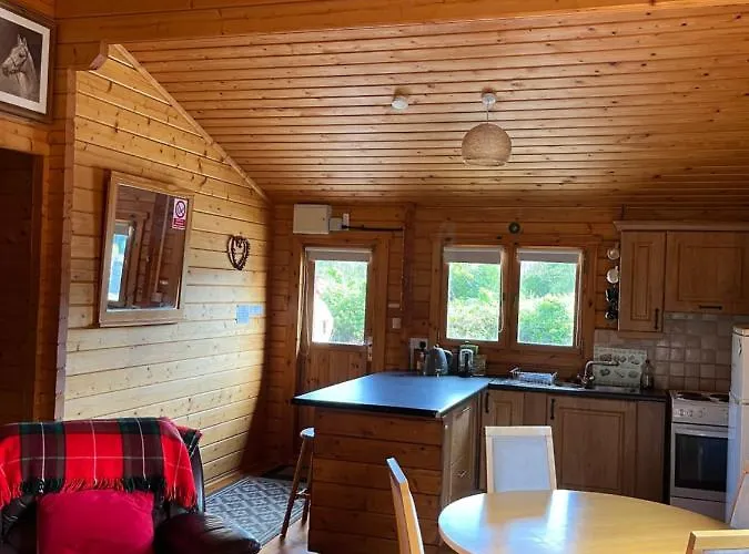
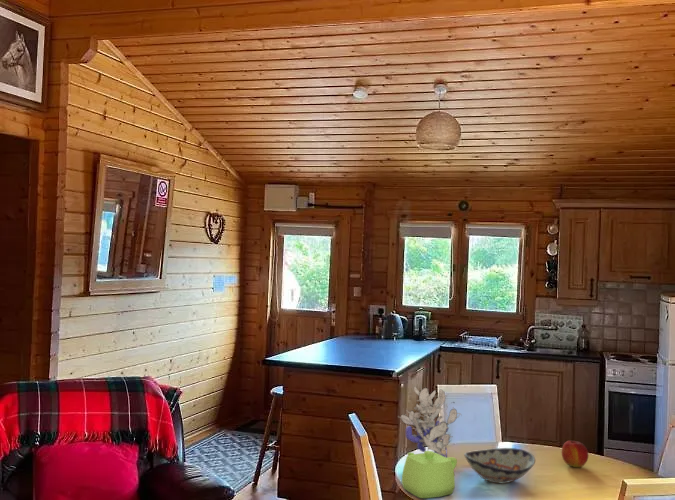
+ teapot (429, 469)
+ decorative bowl (499, 467)
+ plant (436, 422)
+ apple (575, 453)
